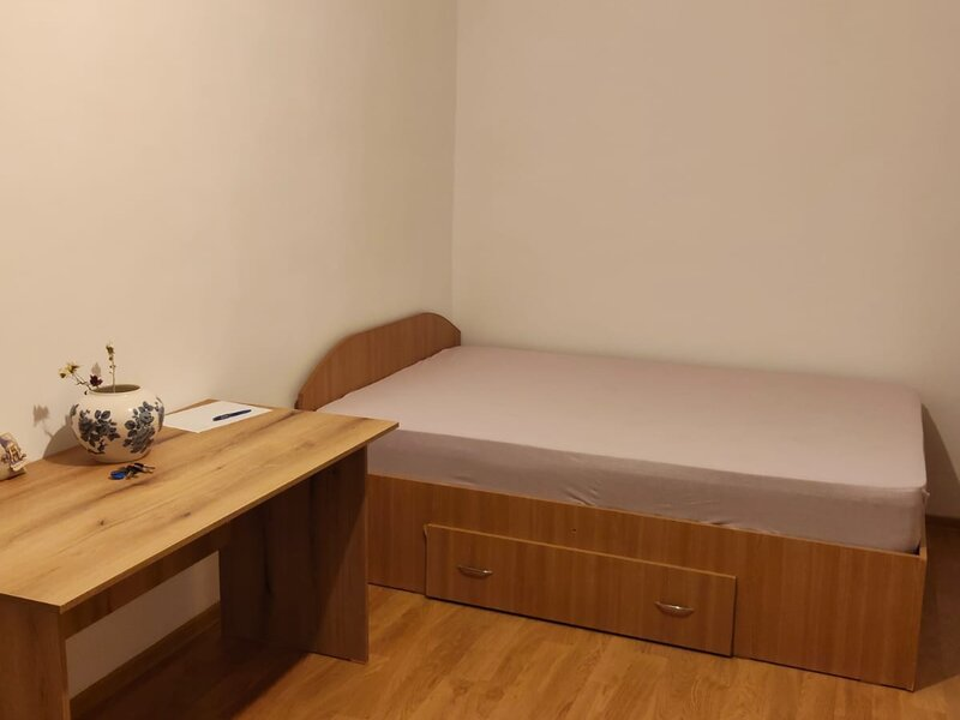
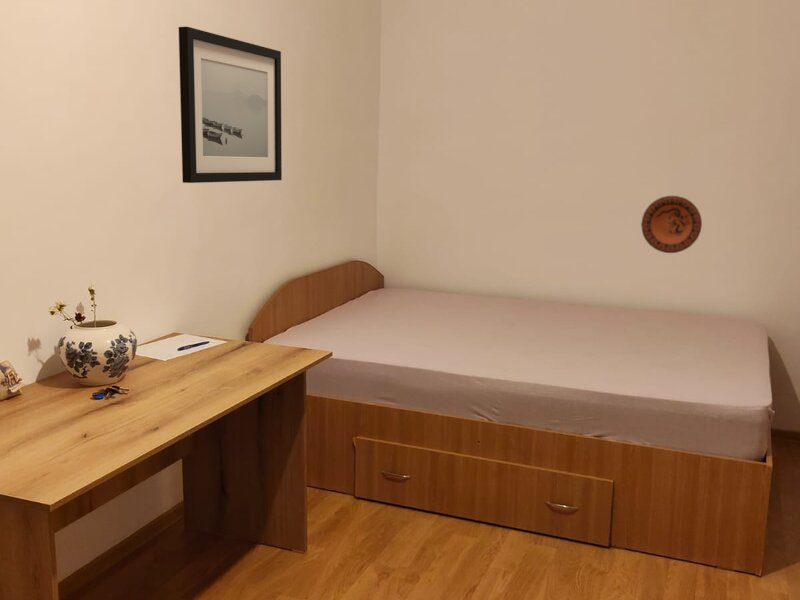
+ wall art (235, 111)
+ decorative plate (671, 224)
